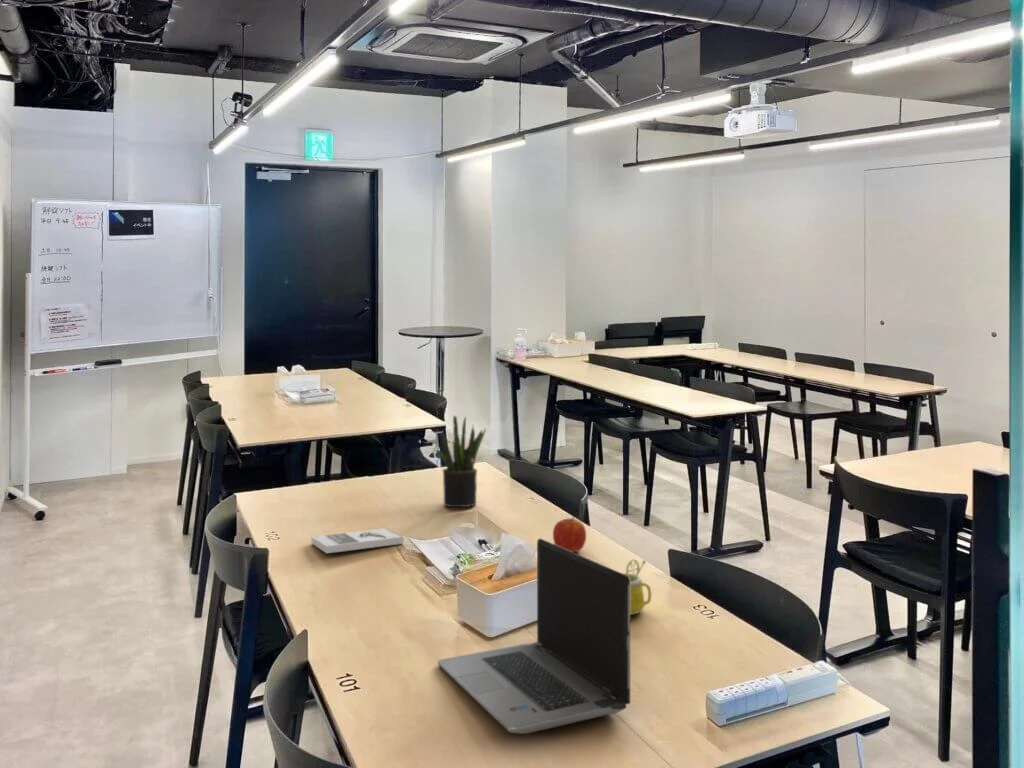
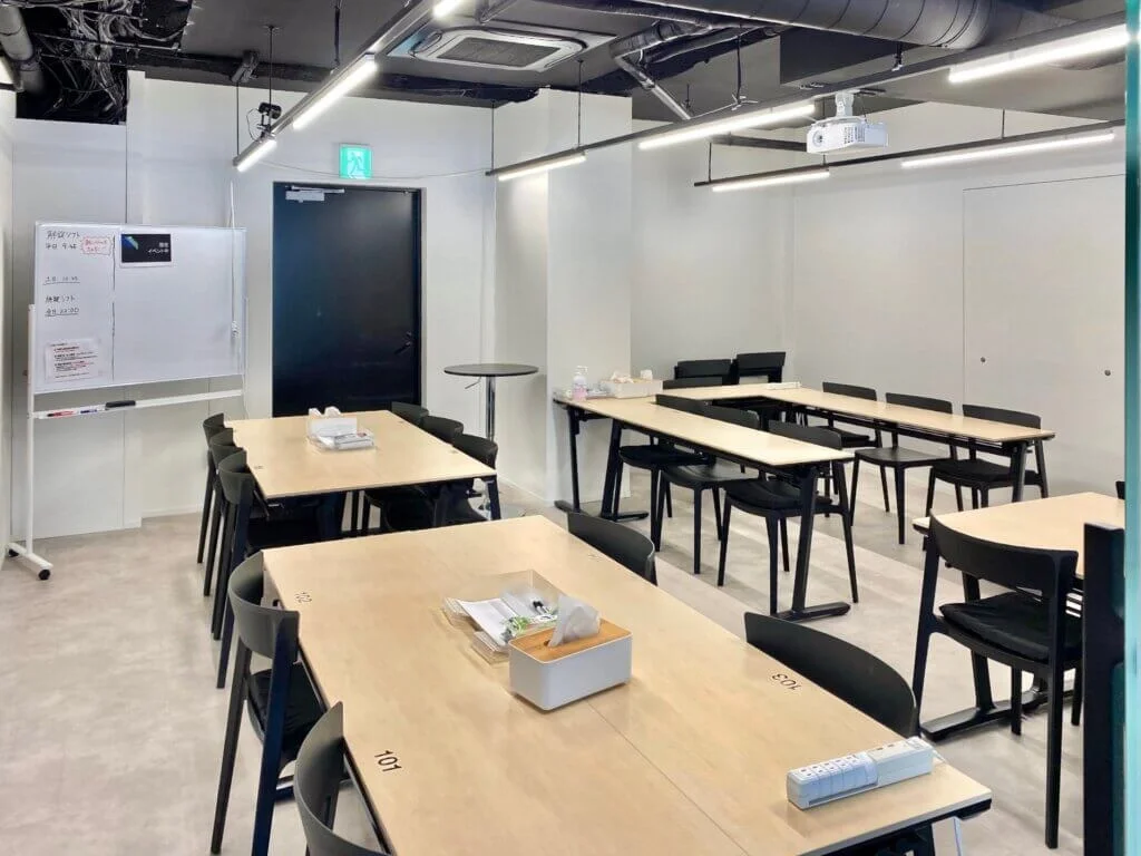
- laptop computer (537, 625)
- apple (569, 533)
- mug (630, 585)
- potted plant (463, 459)
- book (357, 540)
